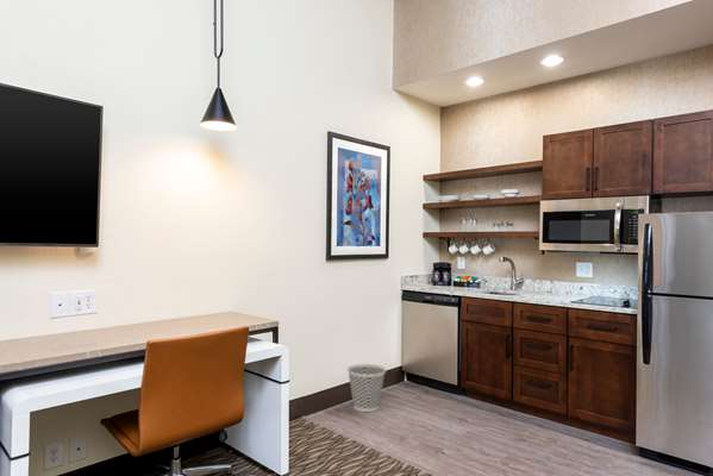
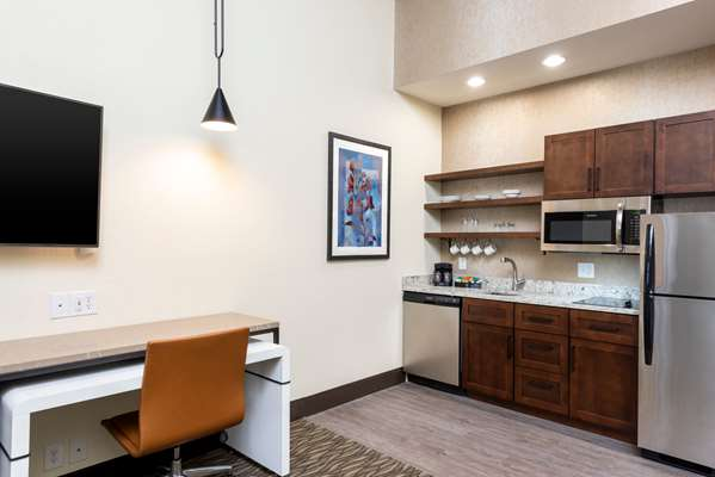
- wastebasket (365, 388)
